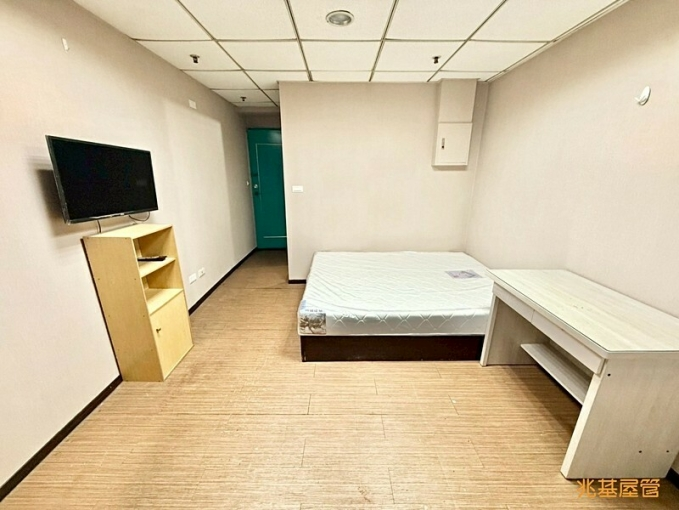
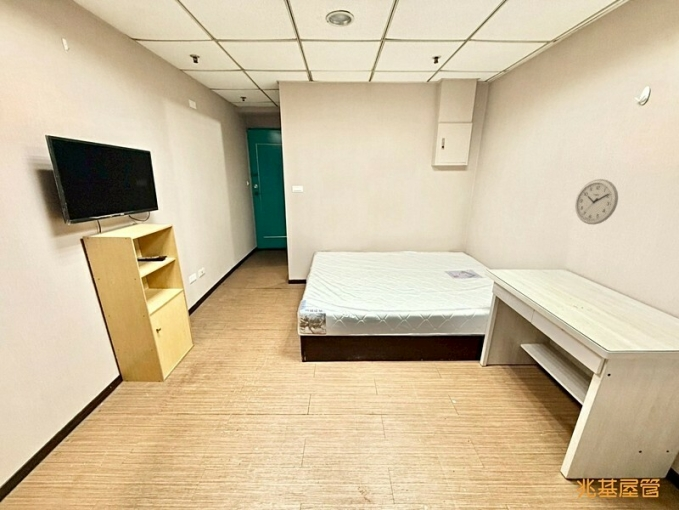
+ wall clock (594, 202)
